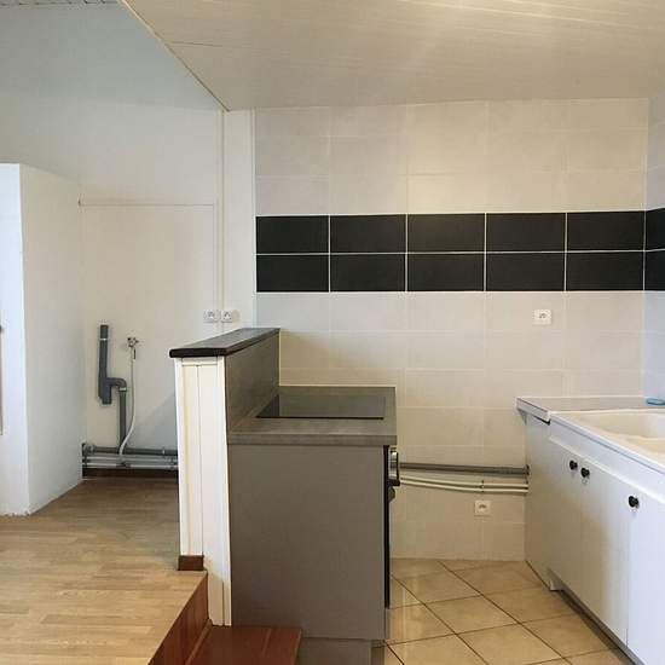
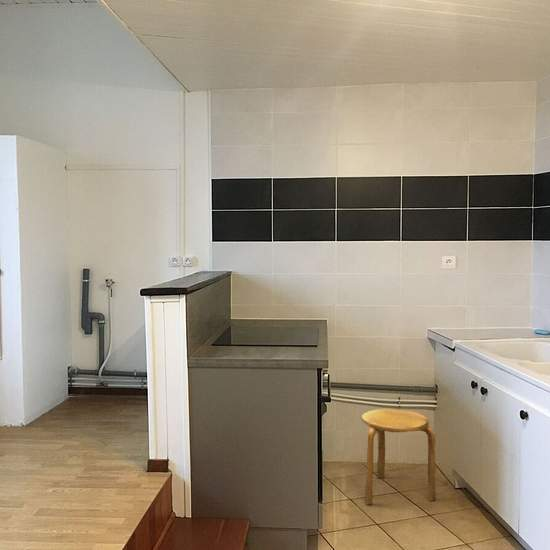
+ stool (384, 453)
